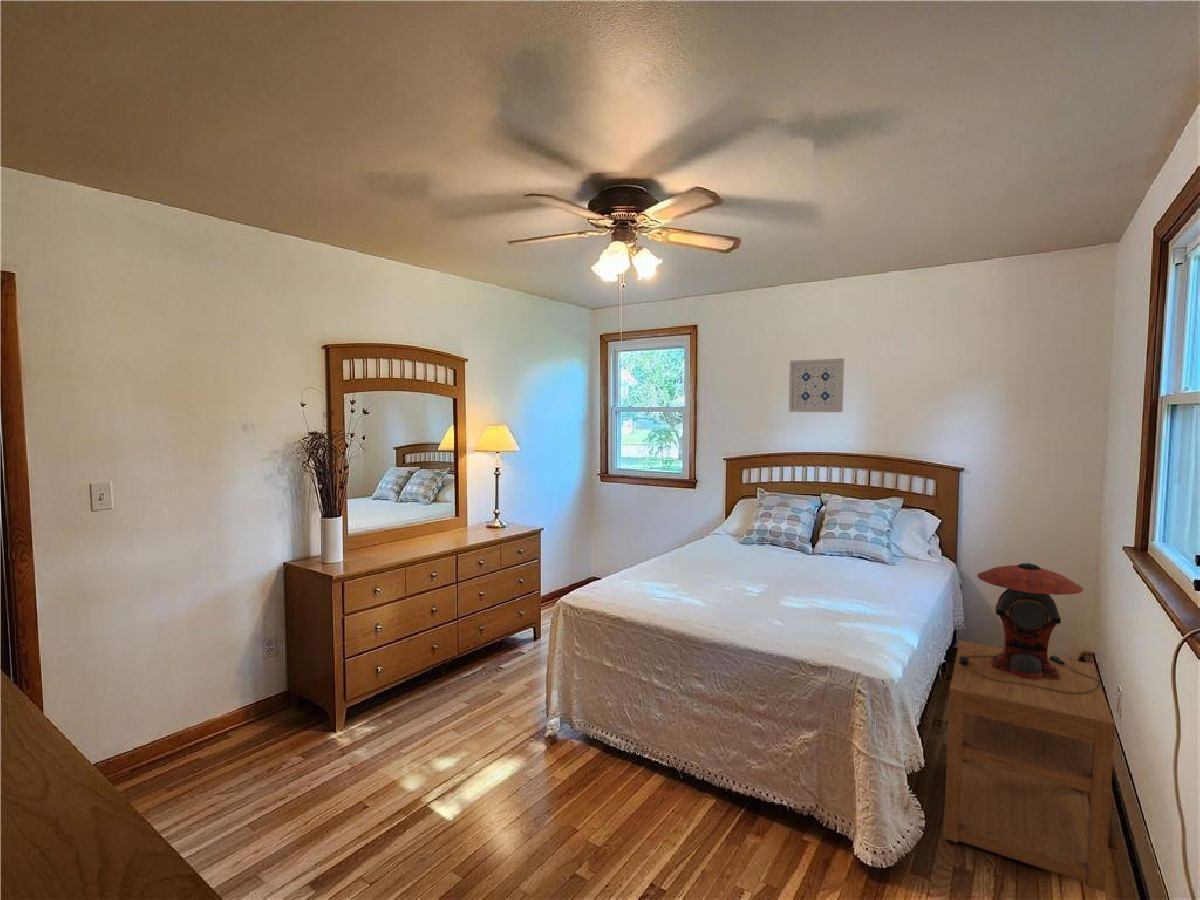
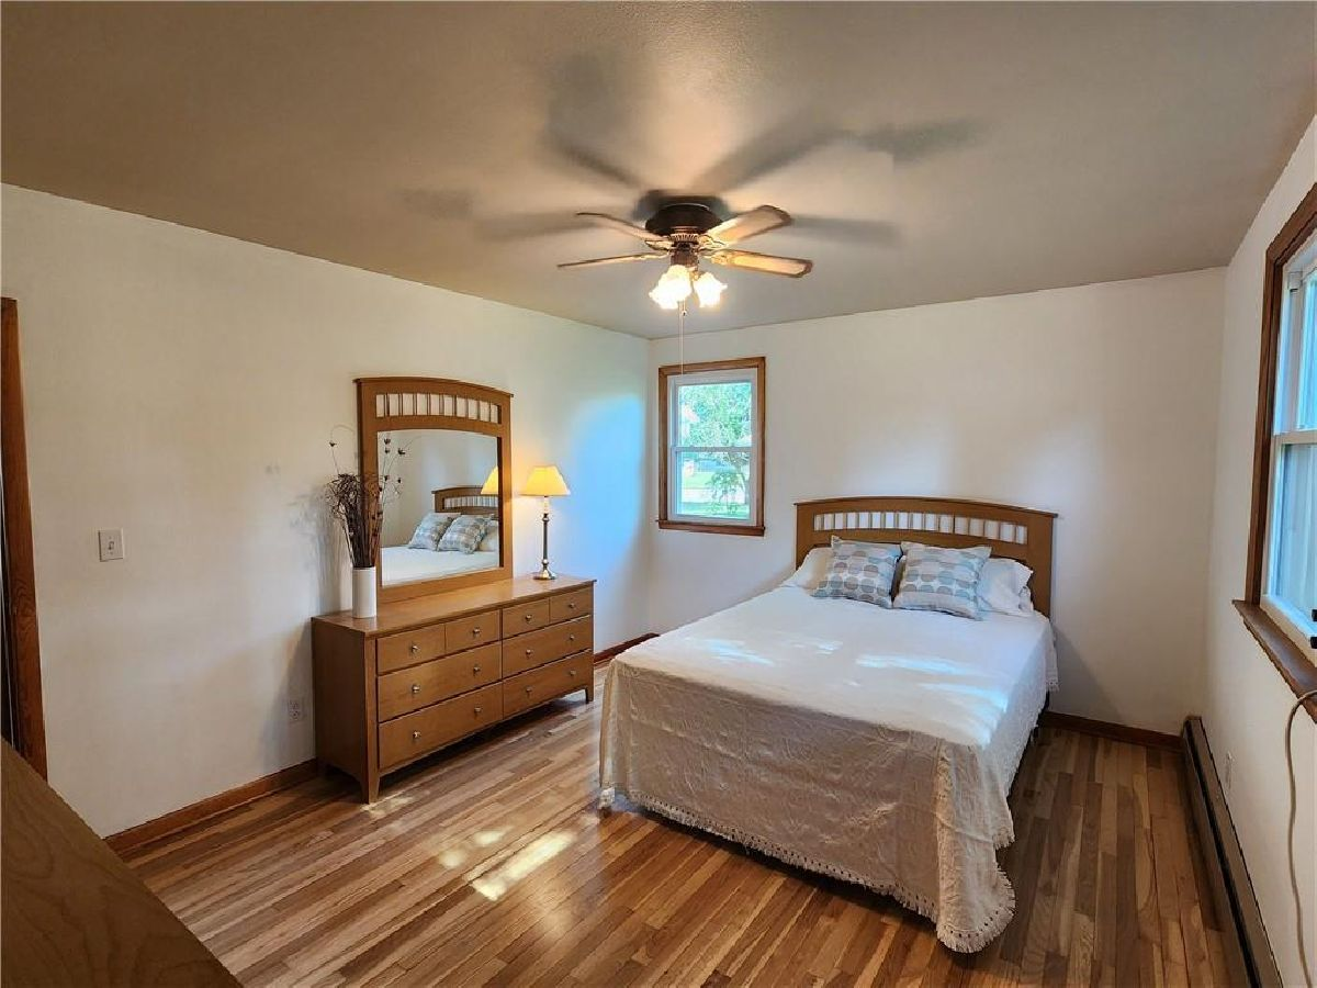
- nightstand (1021, 747)
- wall art (815, 385)
- table lamp (1028, 616)
